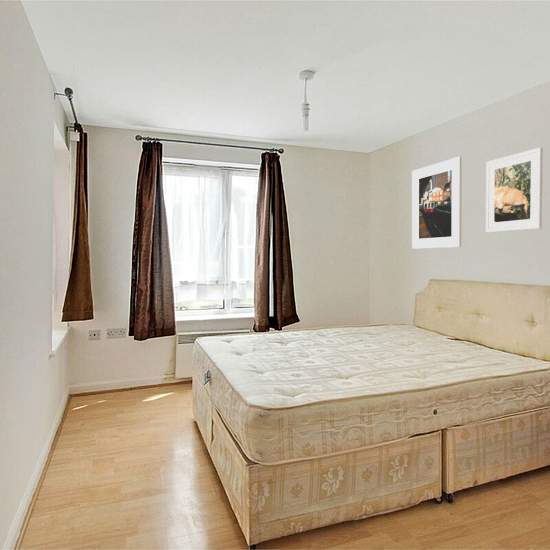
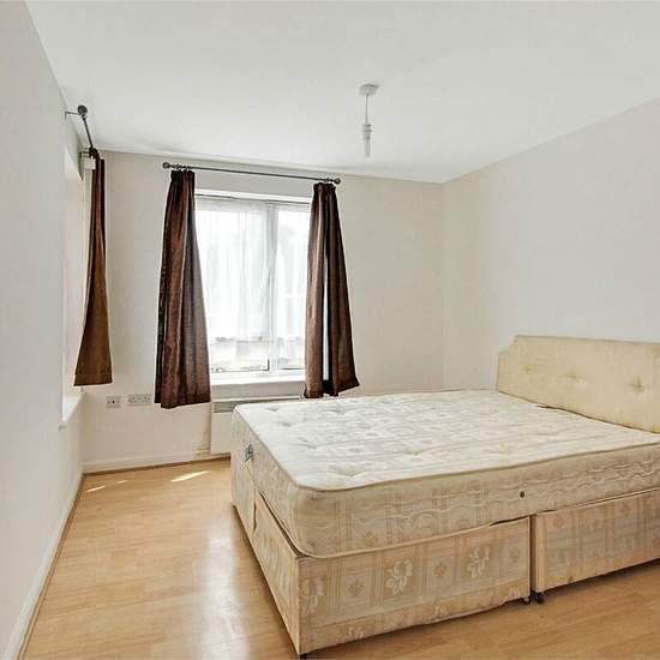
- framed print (512, 193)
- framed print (434, 206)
